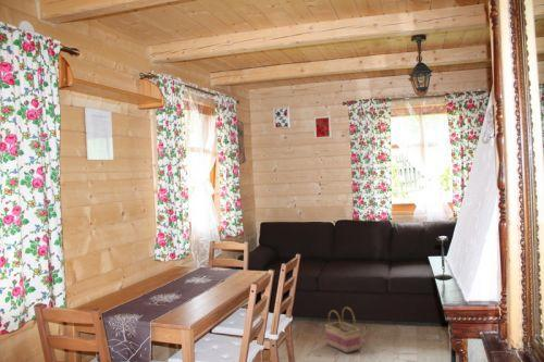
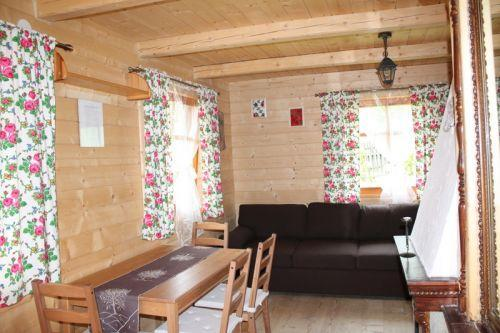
- basket (342, 327)
